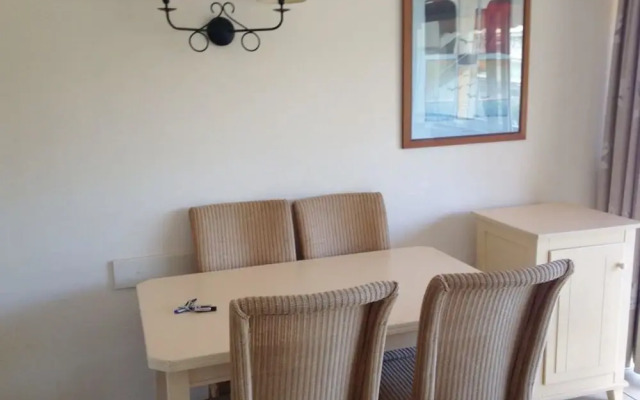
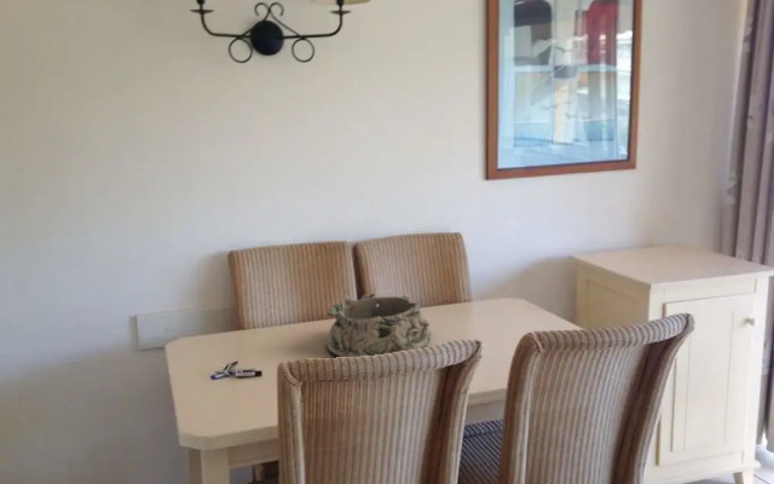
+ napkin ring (377, 322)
